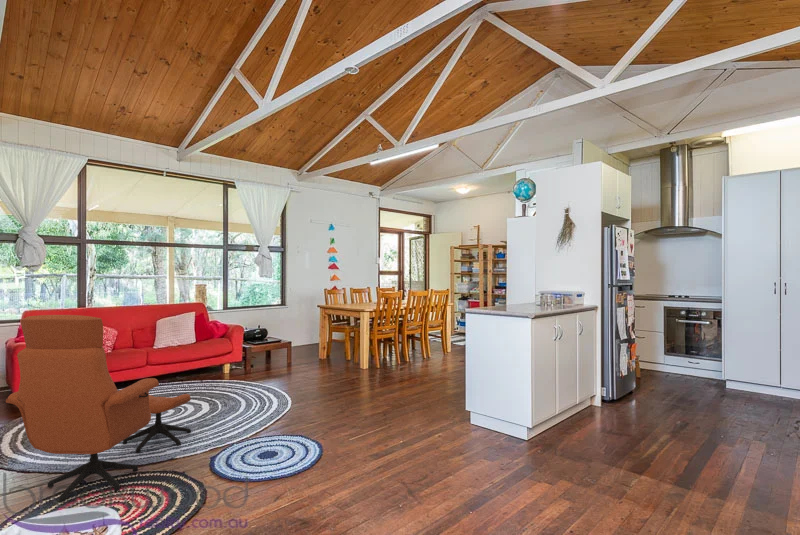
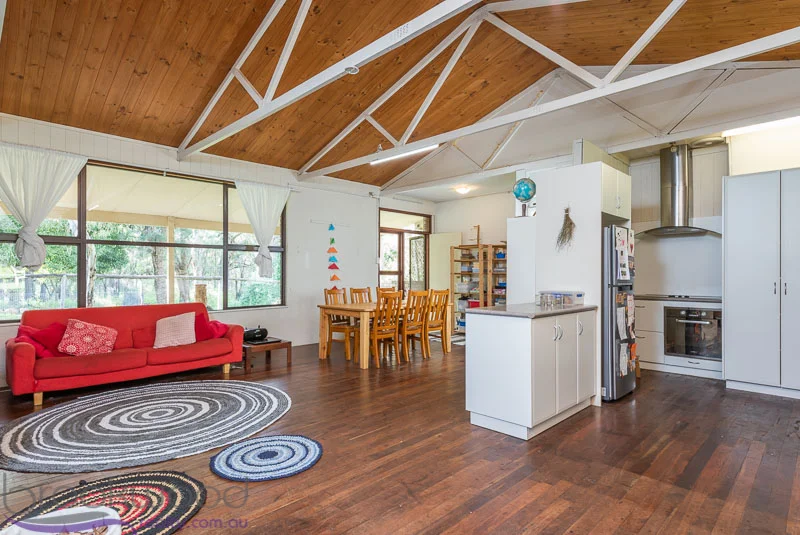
- armchair (124, 388)
